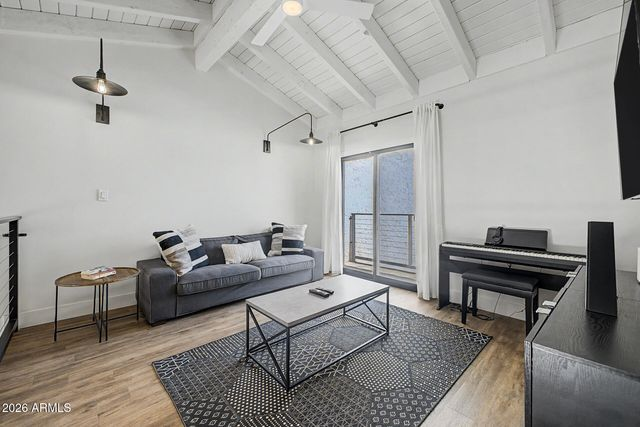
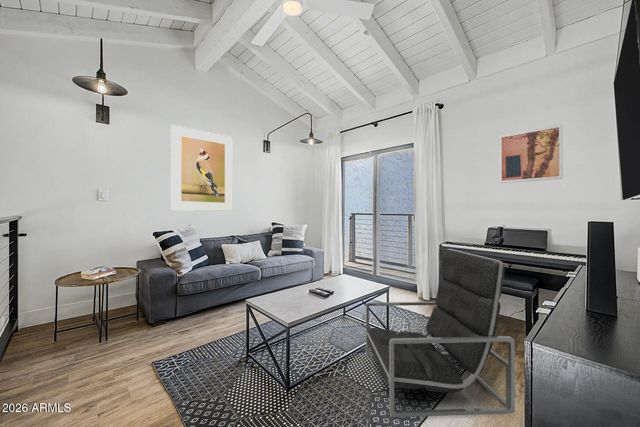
+ lounge chair (429, 318)
+ wall art (528, 155)
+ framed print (204, 171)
